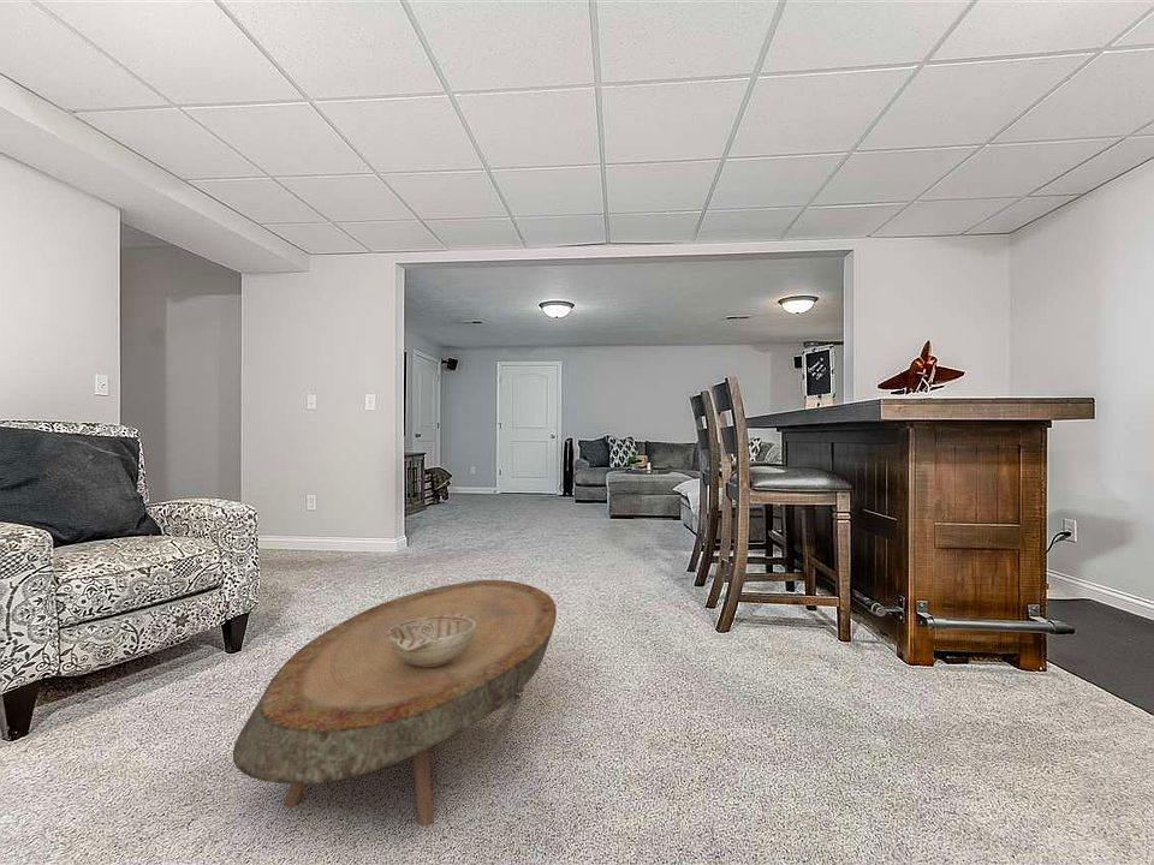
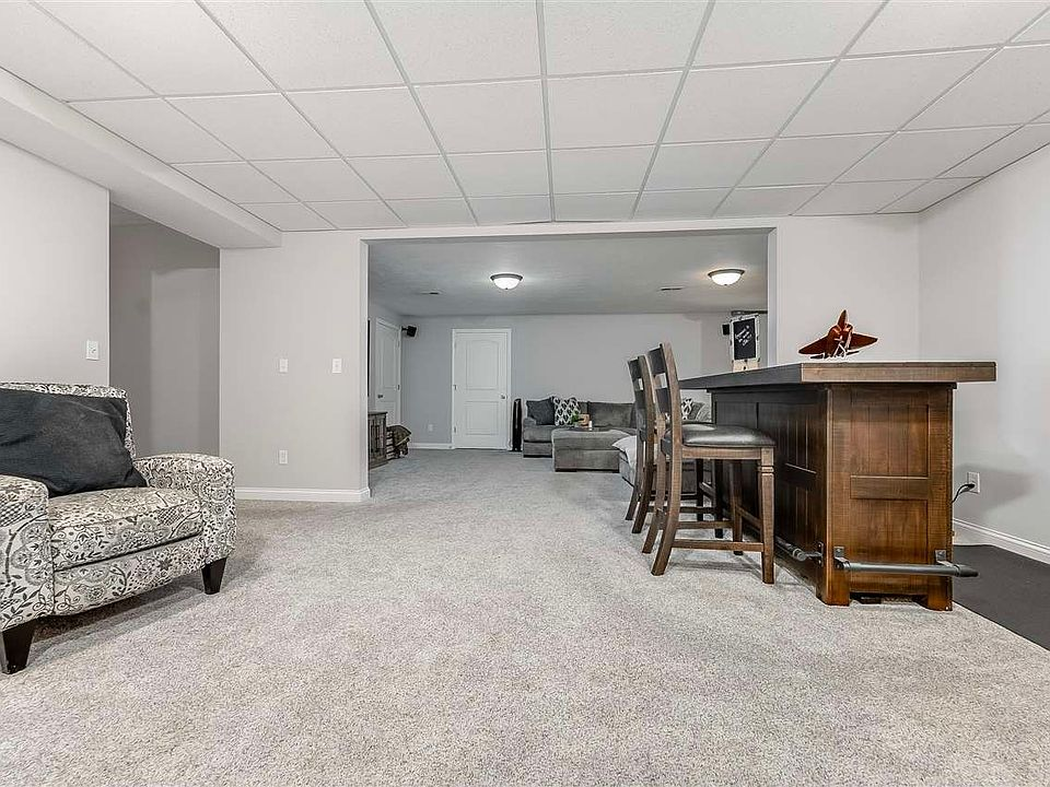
- decorative bowl (432, 642)
- coffee table (433, 682)
